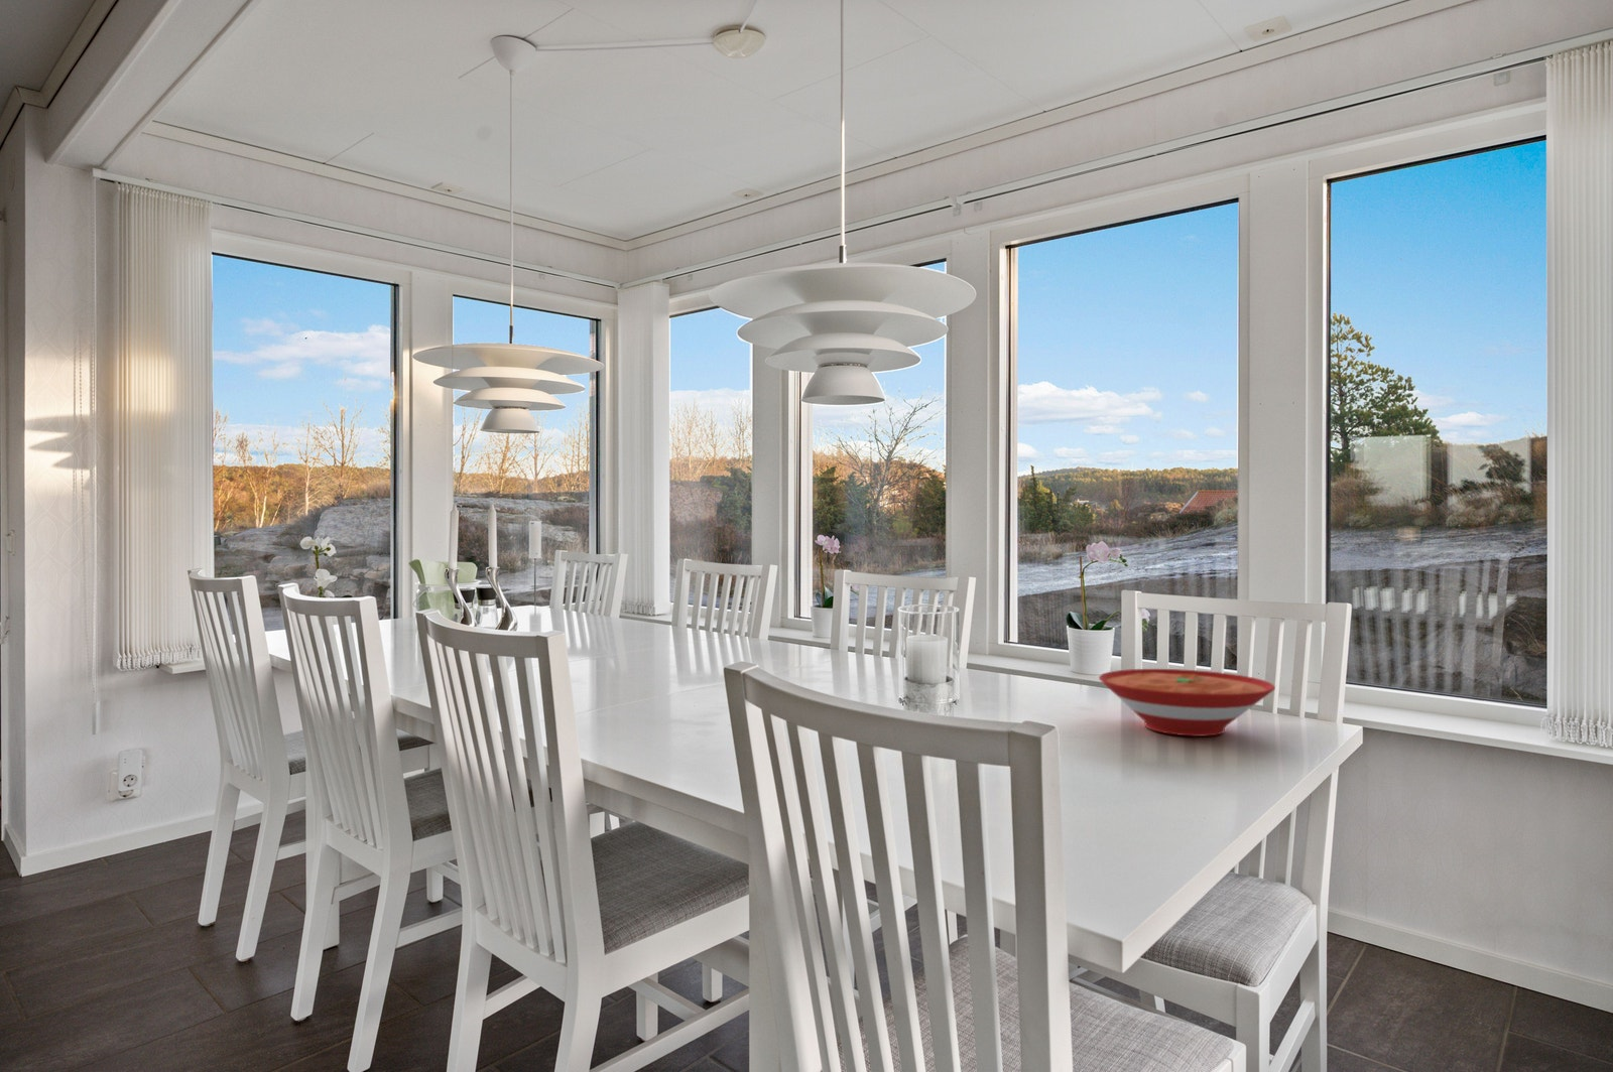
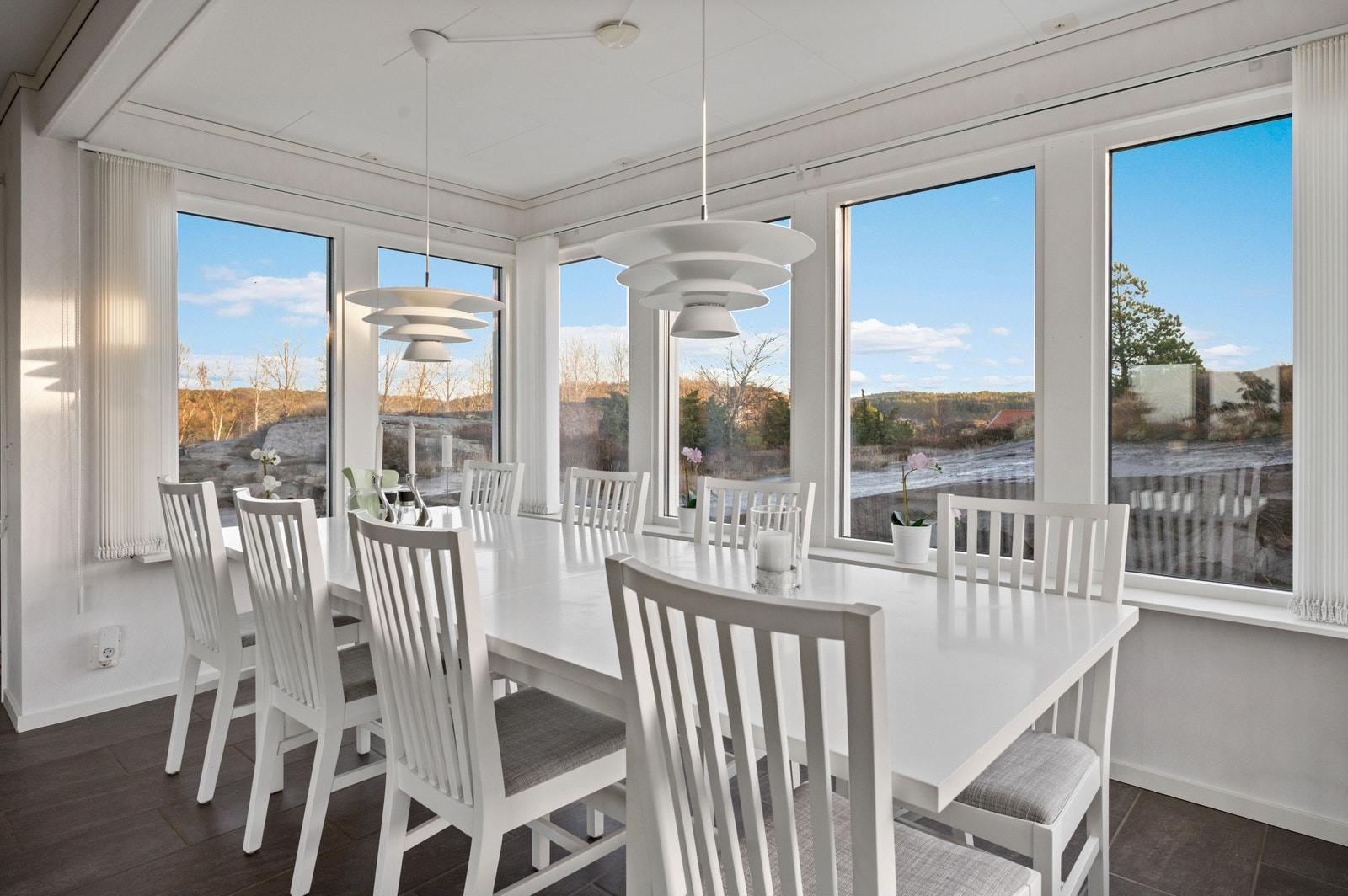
- bowl (1183, 702)
